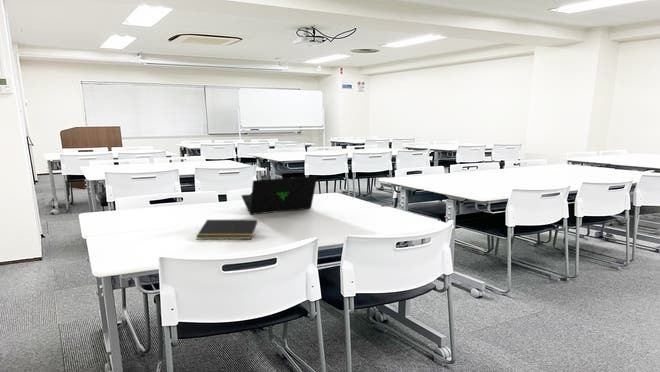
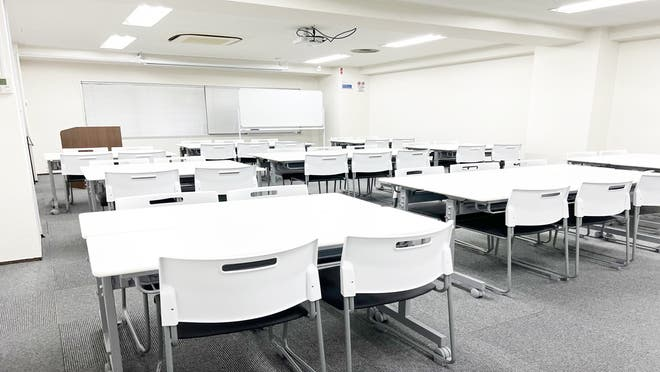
- notepad (228, 229)
- laptop (278, 192)
